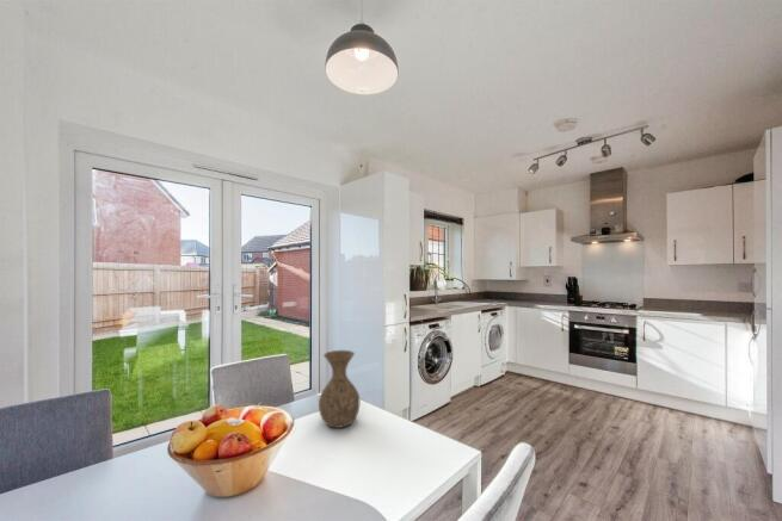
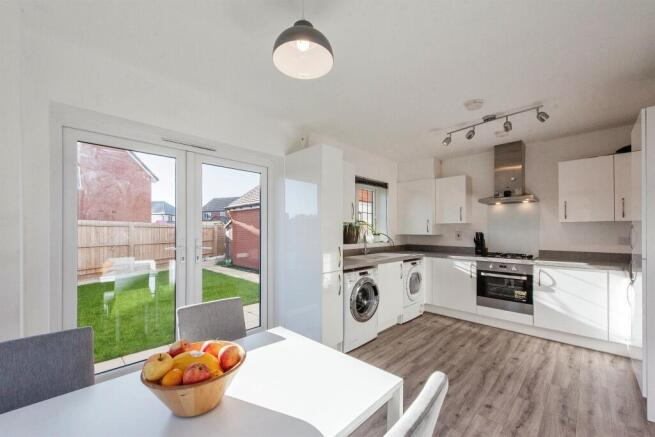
- vase (339, 387)
